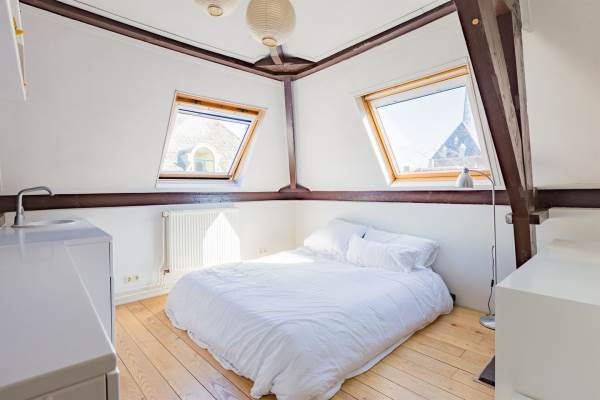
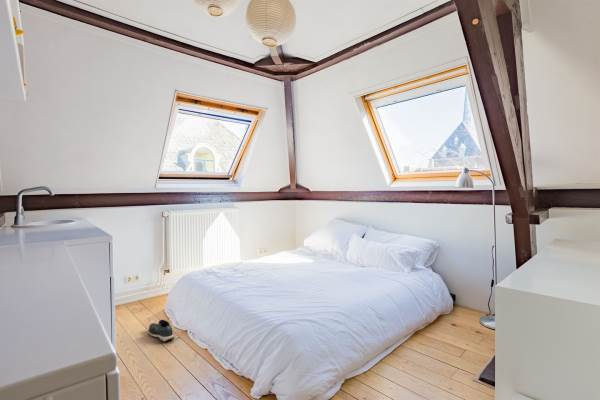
+ shoe (162, 326)
